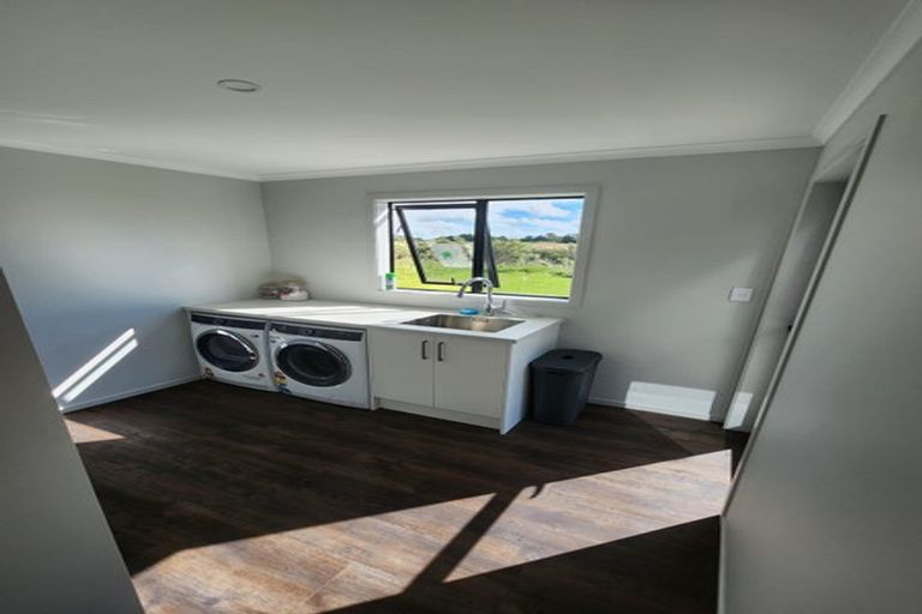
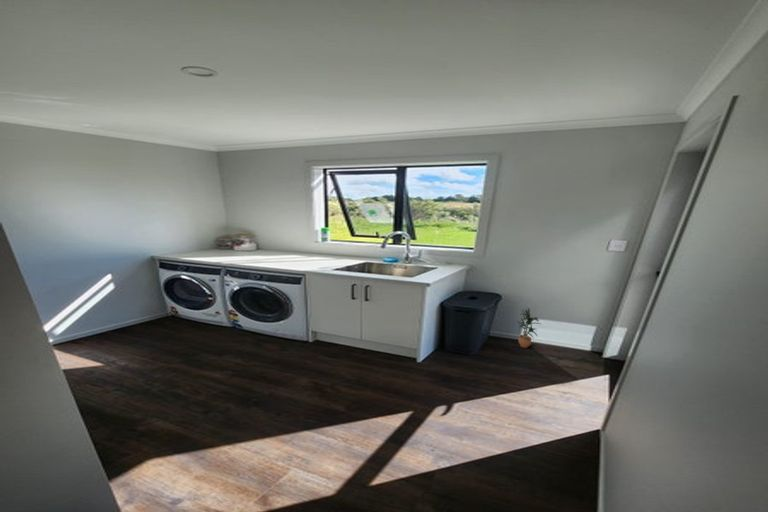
+ potted plant (528, 327)
